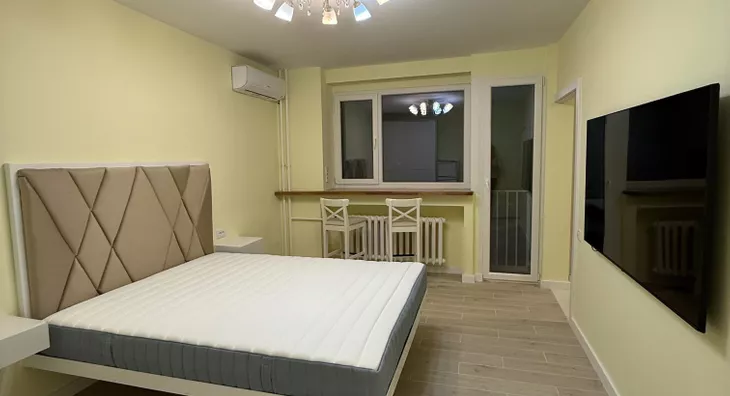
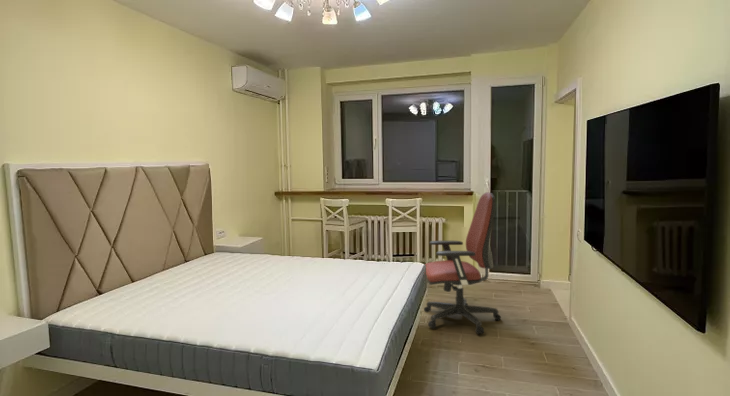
+ office chair (462, 255)
